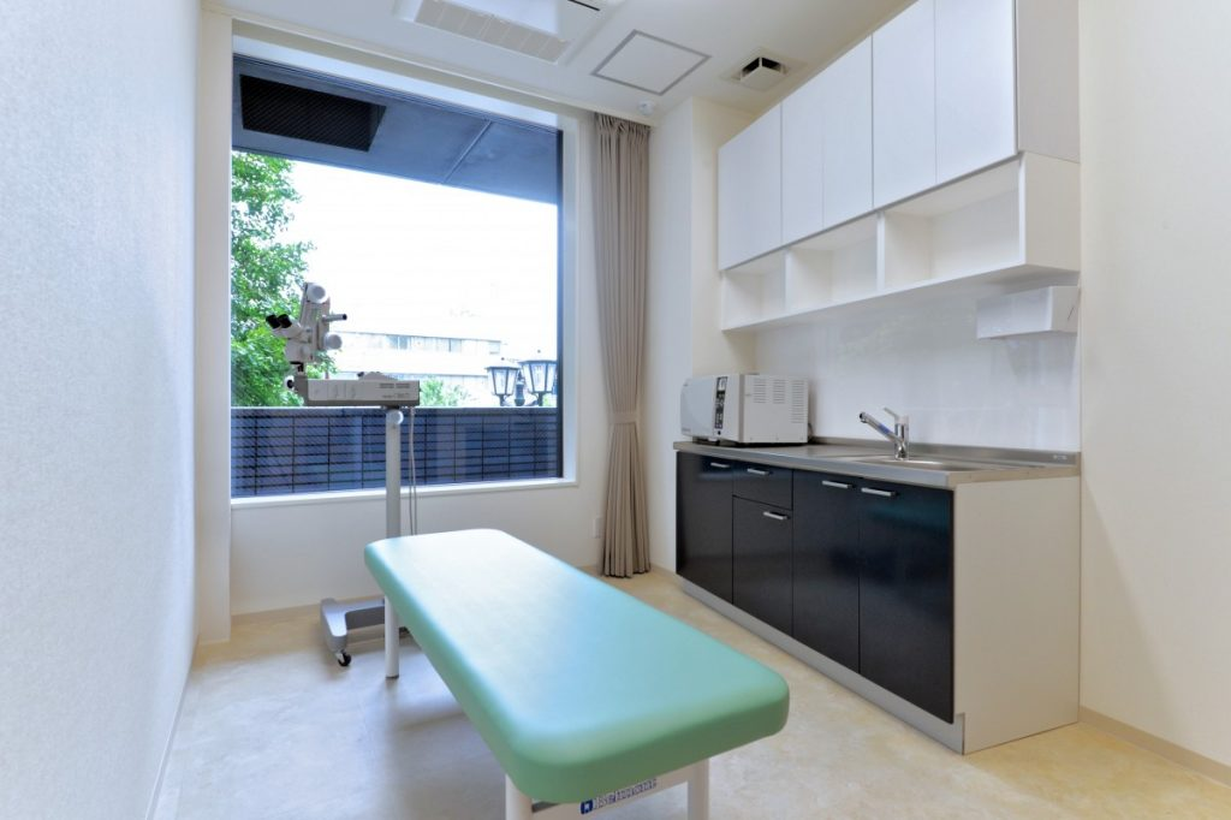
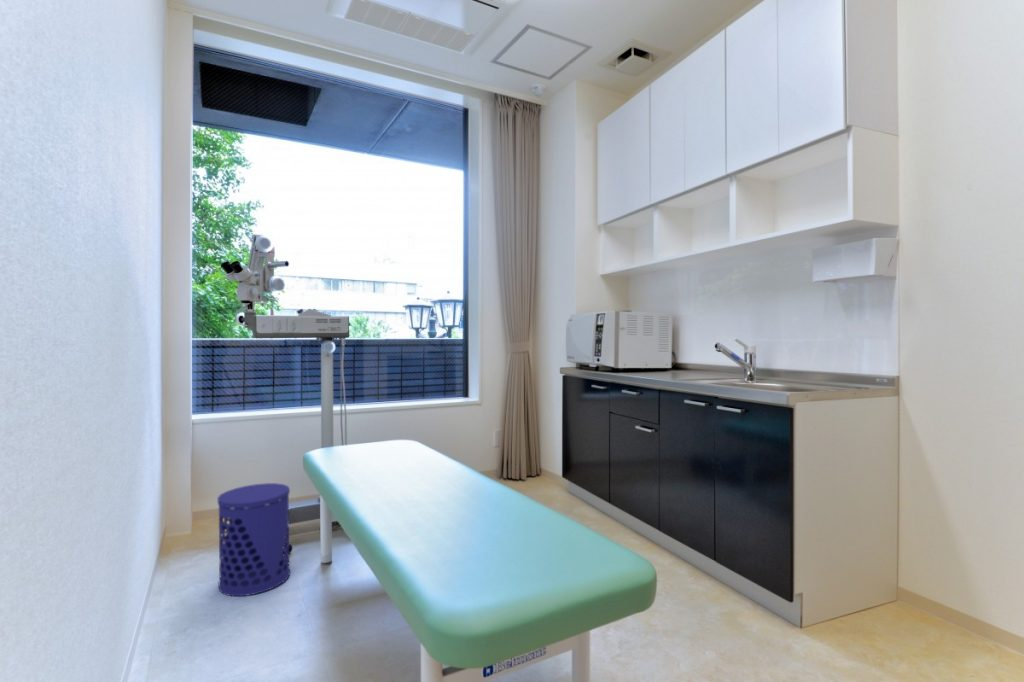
+ waste bin (255, 536)
